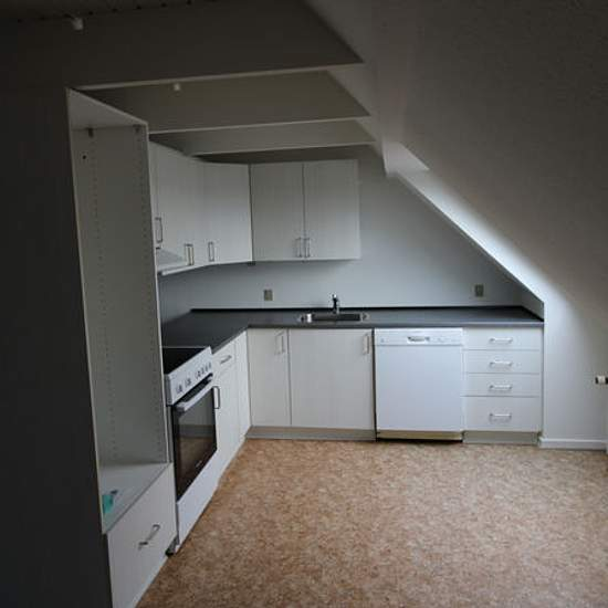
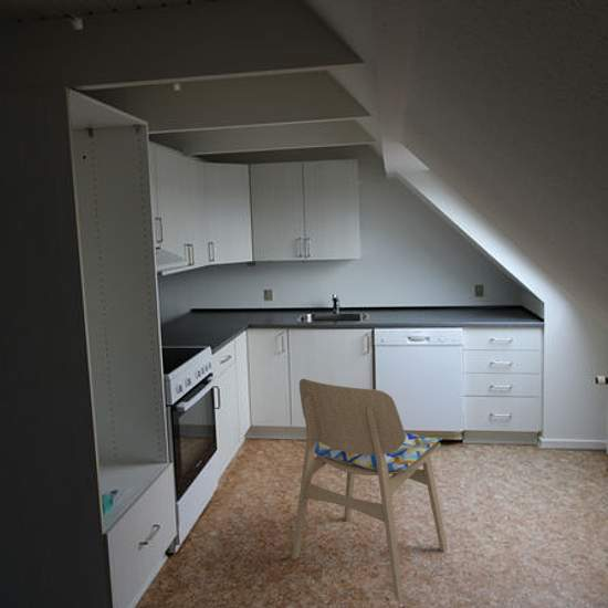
+ dining chair (367, 464)
